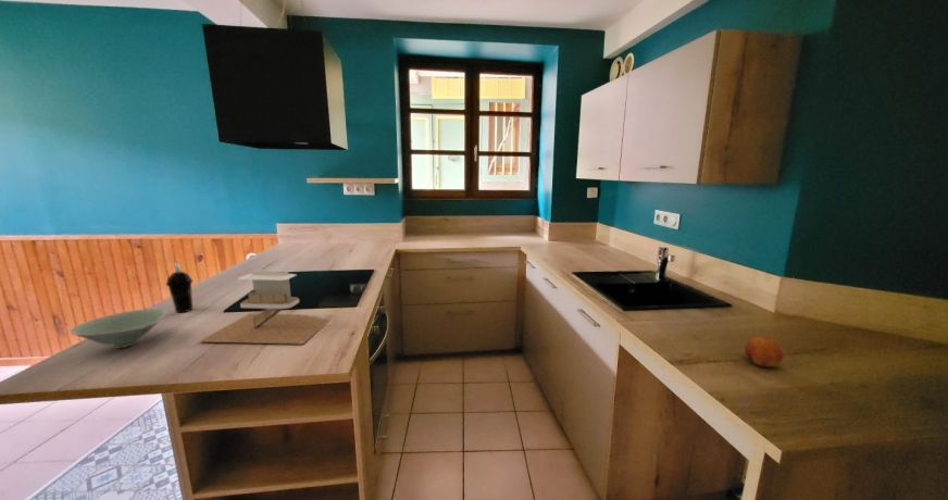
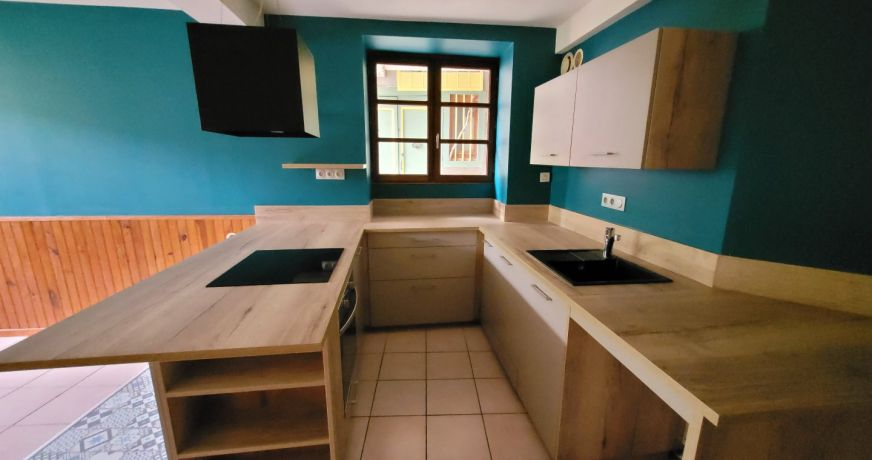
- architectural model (270, 300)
- fruit (763, 350)
- bowl (124, 332)
- cup (179, 287)
